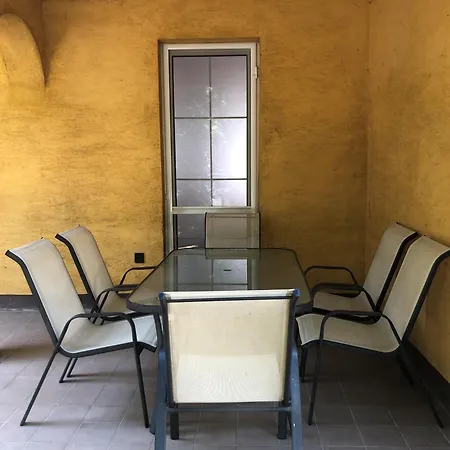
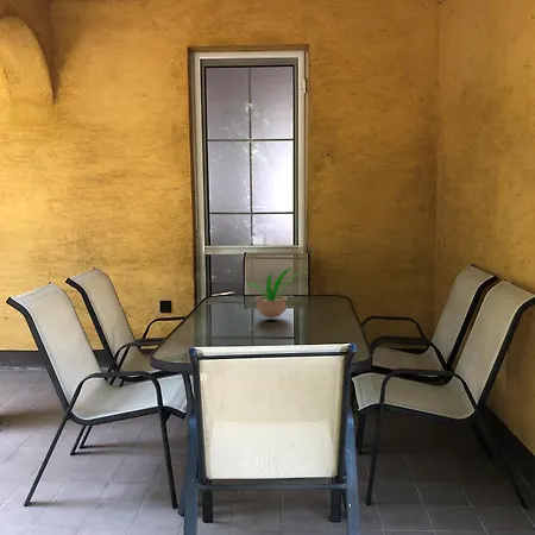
+ potted plant (273, 294)
